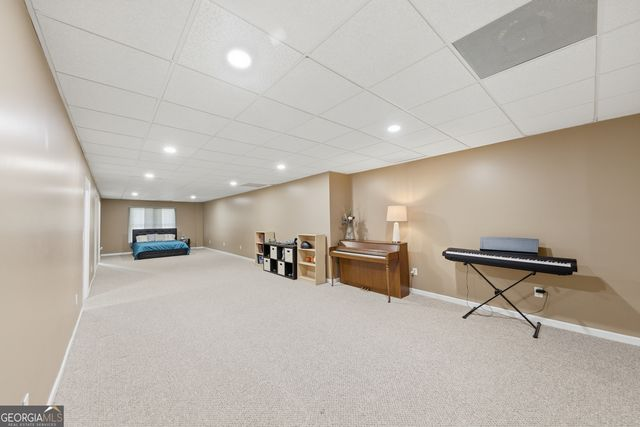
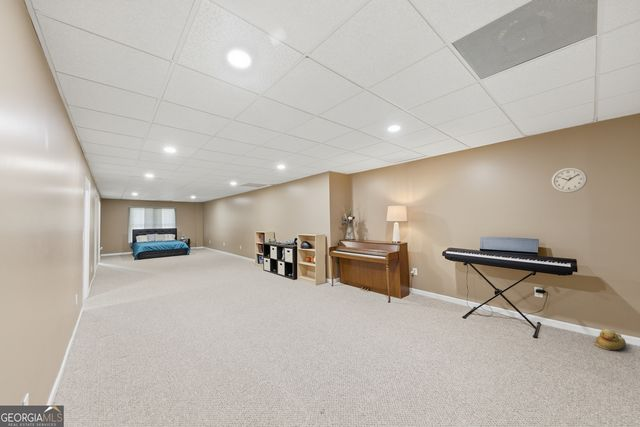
+ rubber duck (609, 336)
+ wall clock (568, 180)
